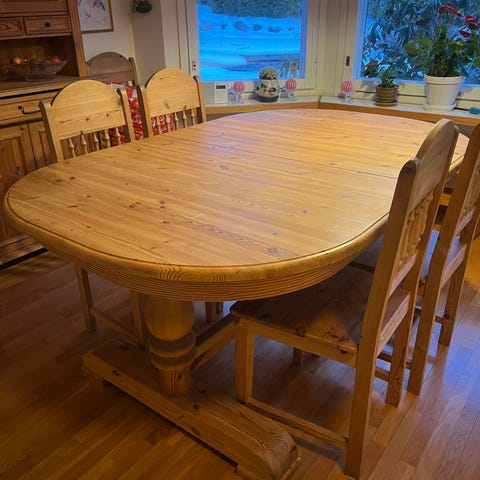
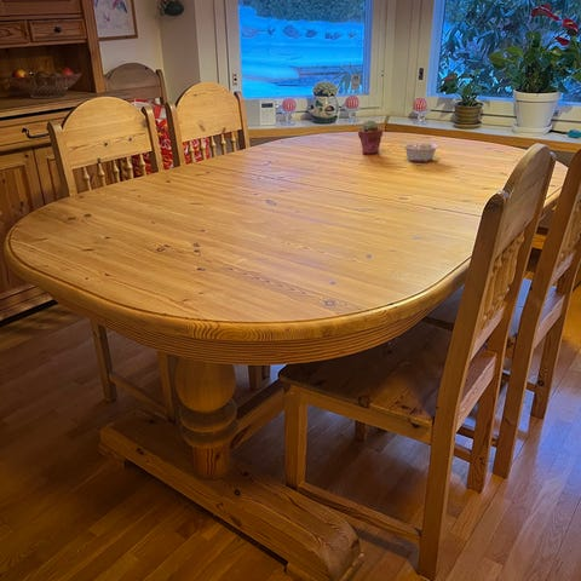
+ potted succulent (369, 136)
+ legume (420, 151)
